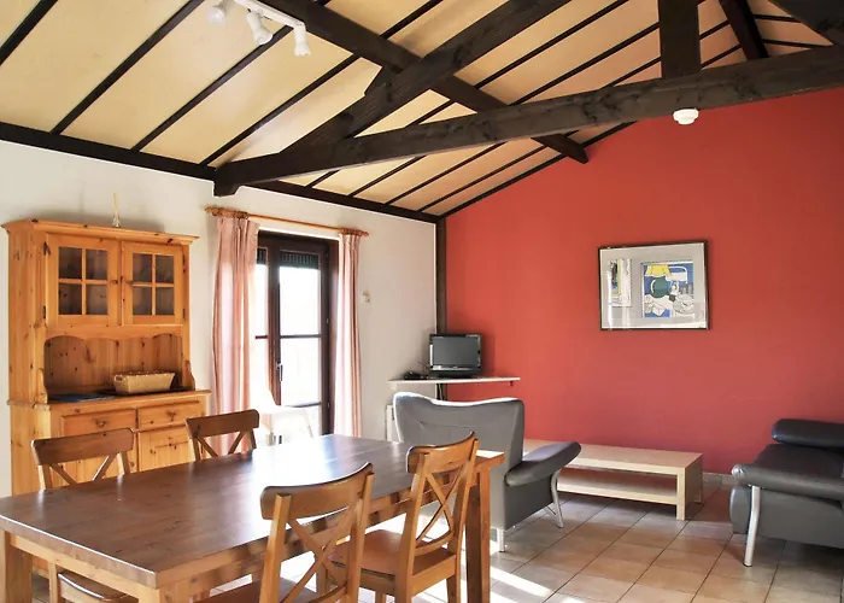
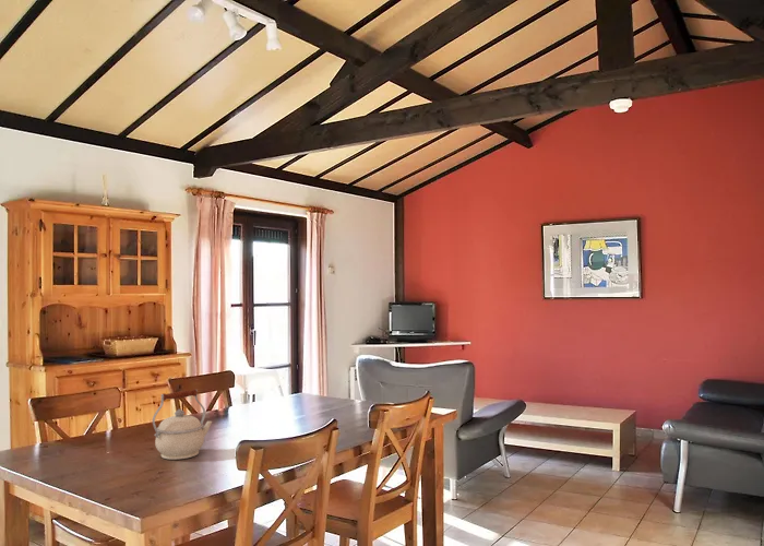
+ kettle (183, 422)
